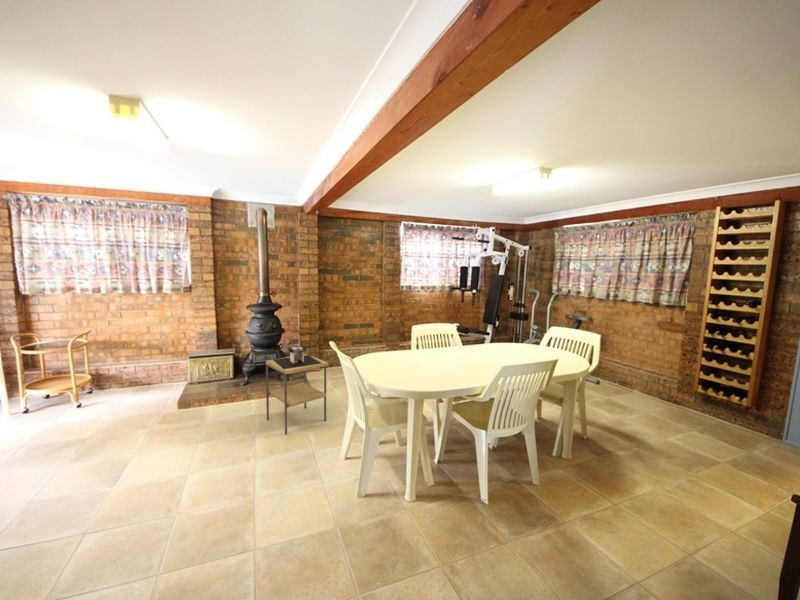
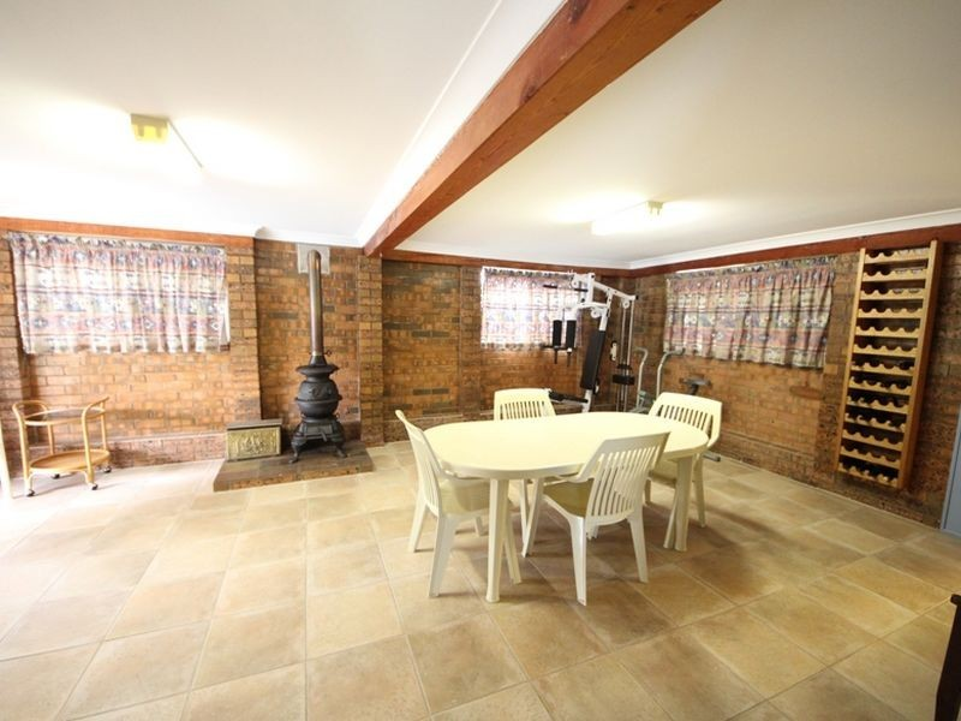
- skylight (296, 352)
- side table (297, 391)
